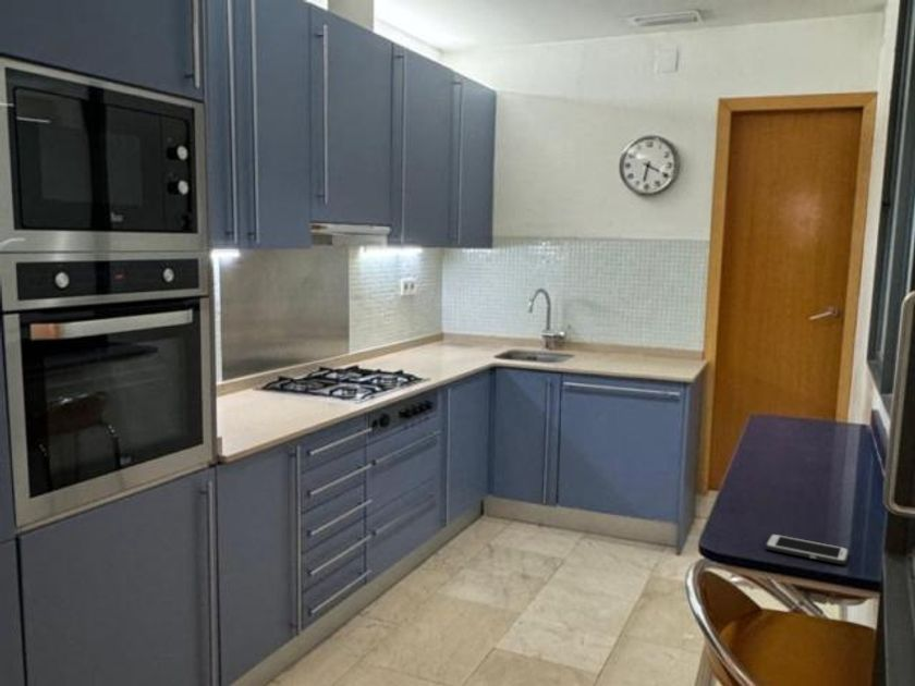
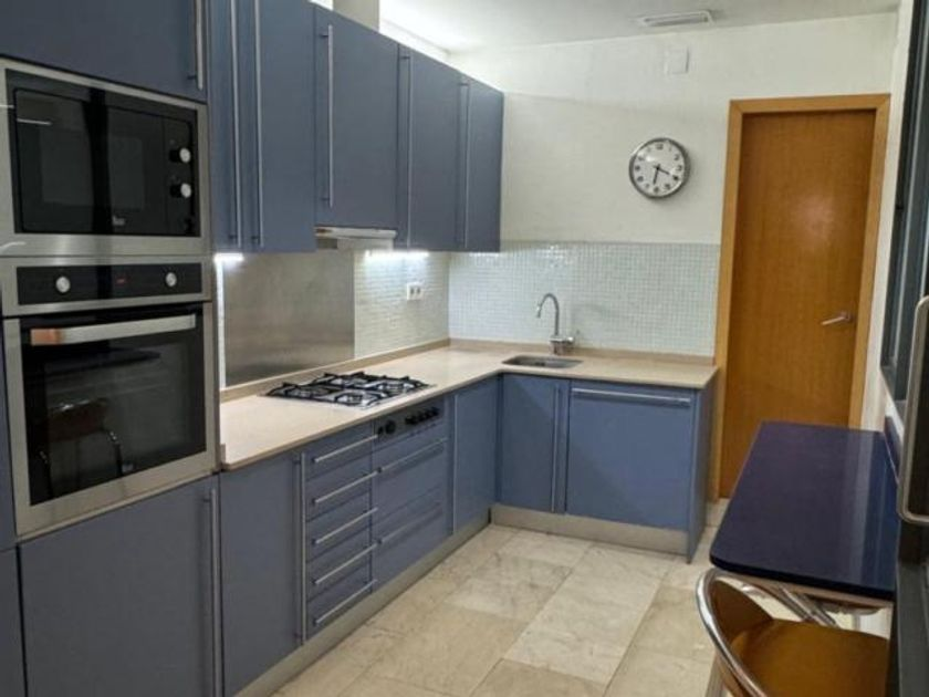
- cell phone (806, 549)
